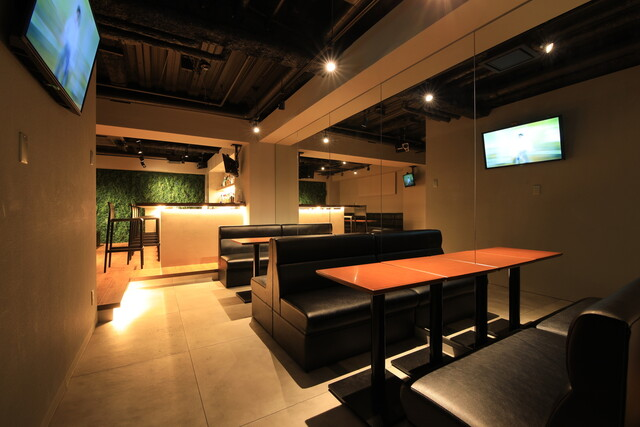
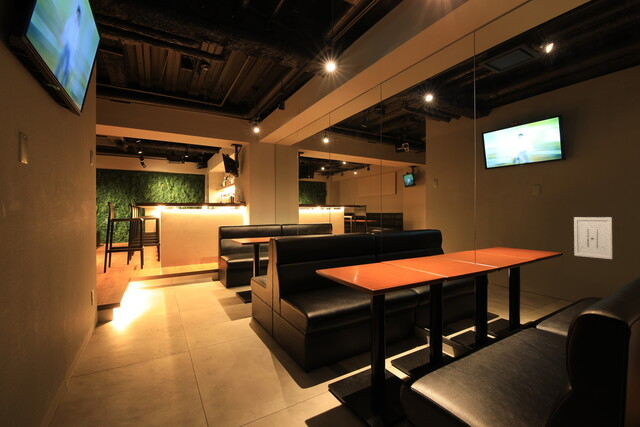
+ wall art (592, 237)
